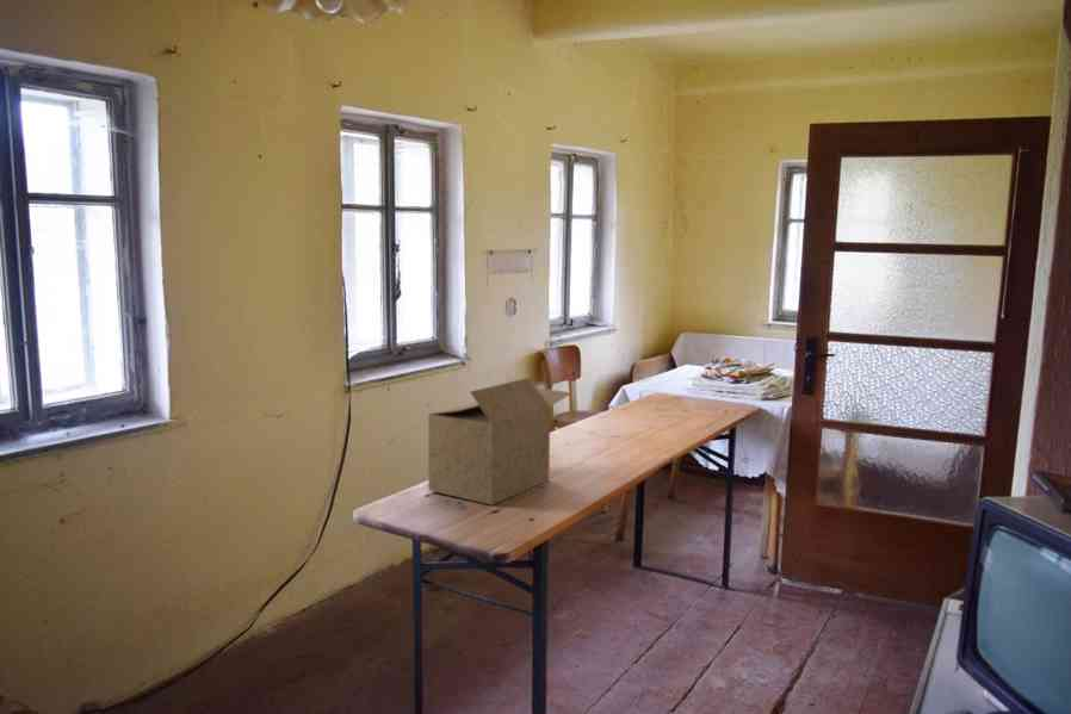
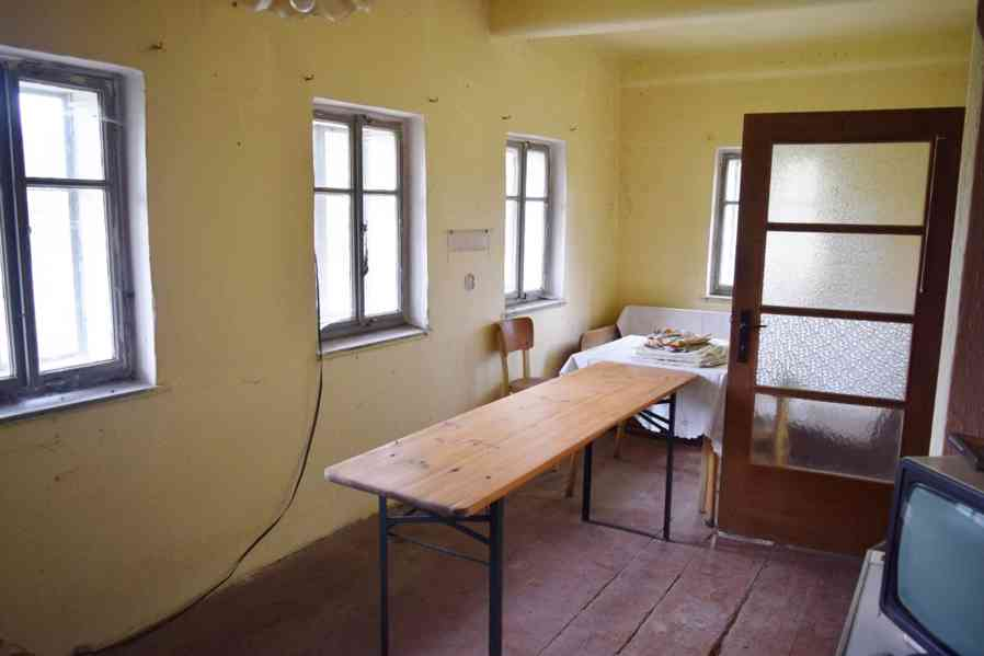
- cardboard box (503, 430)
